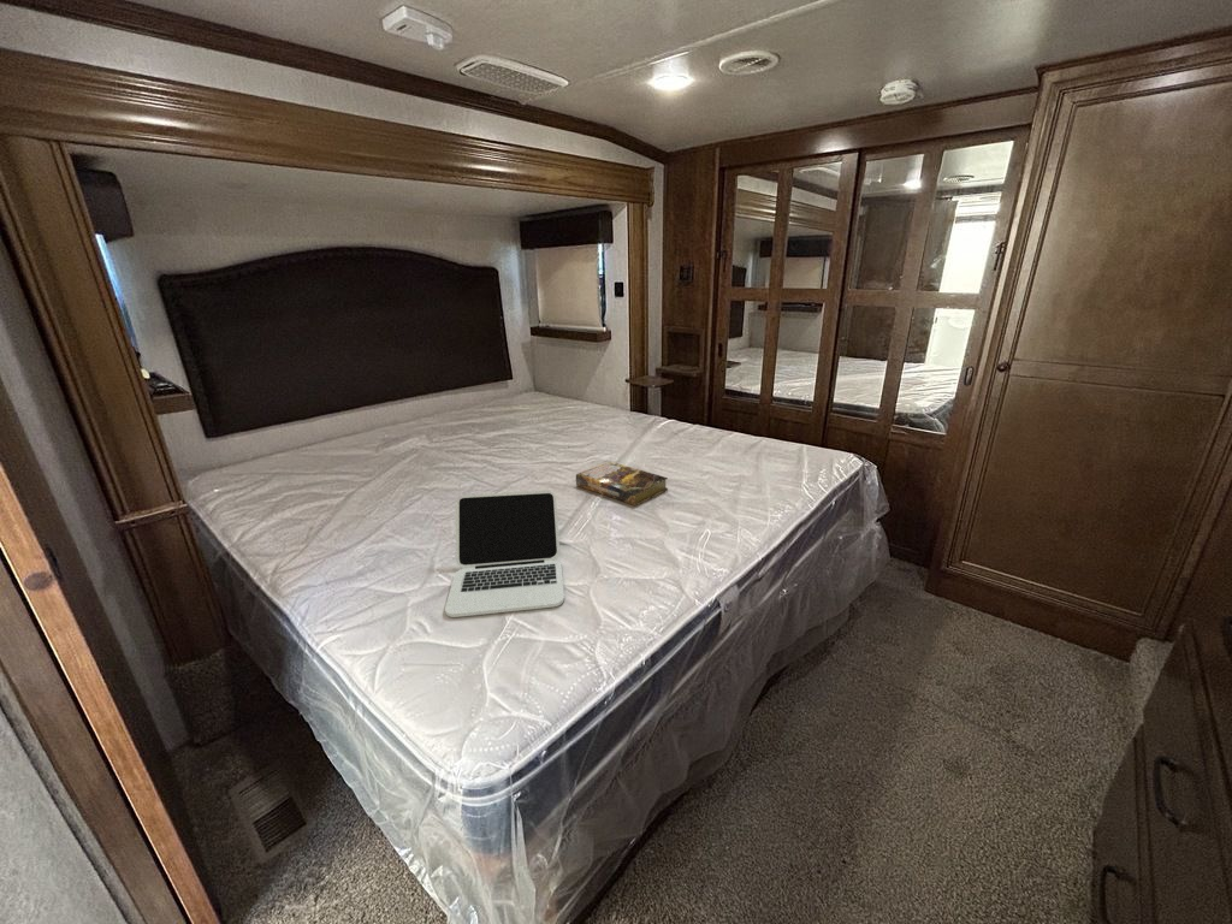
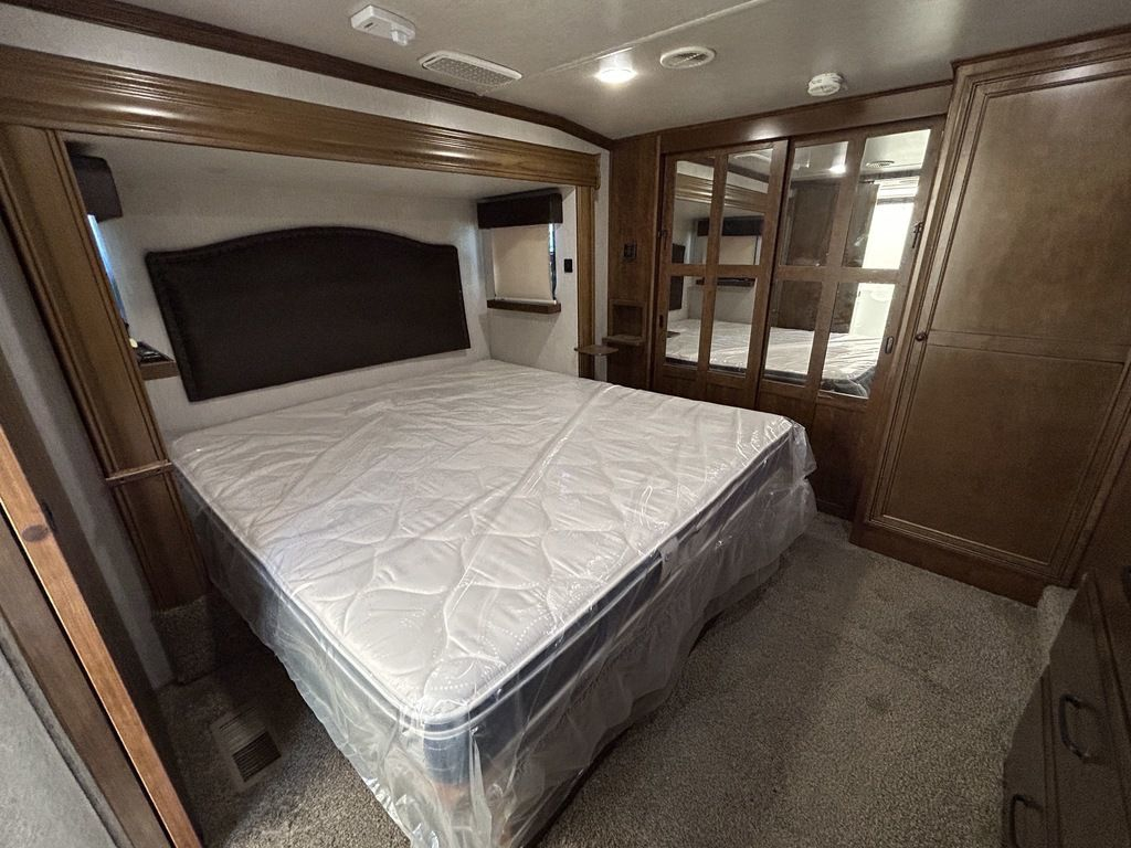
- book (621, 481)
- laptop (505, 546)
